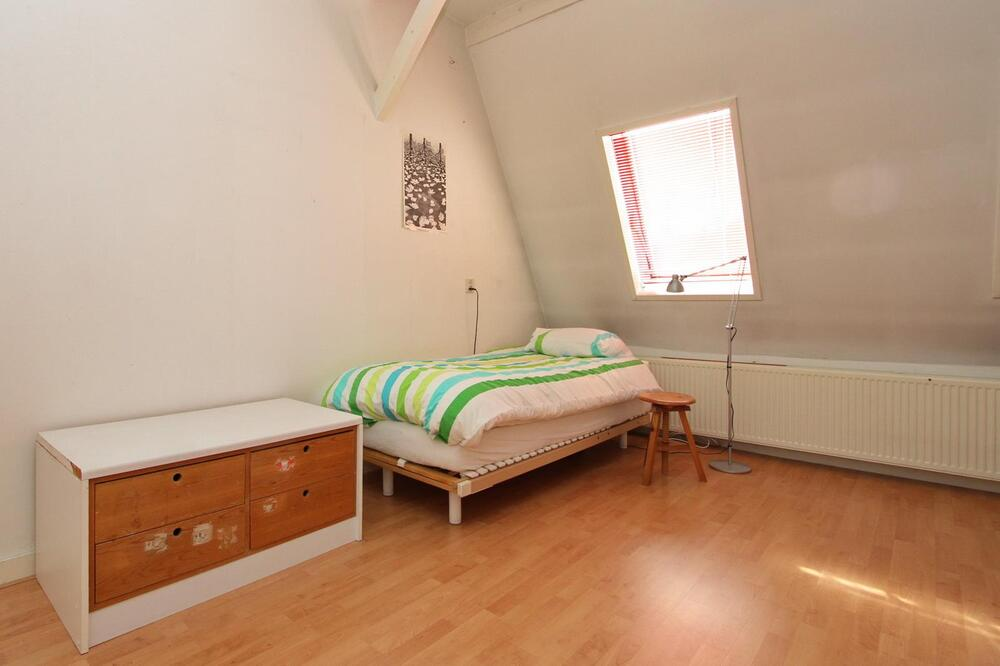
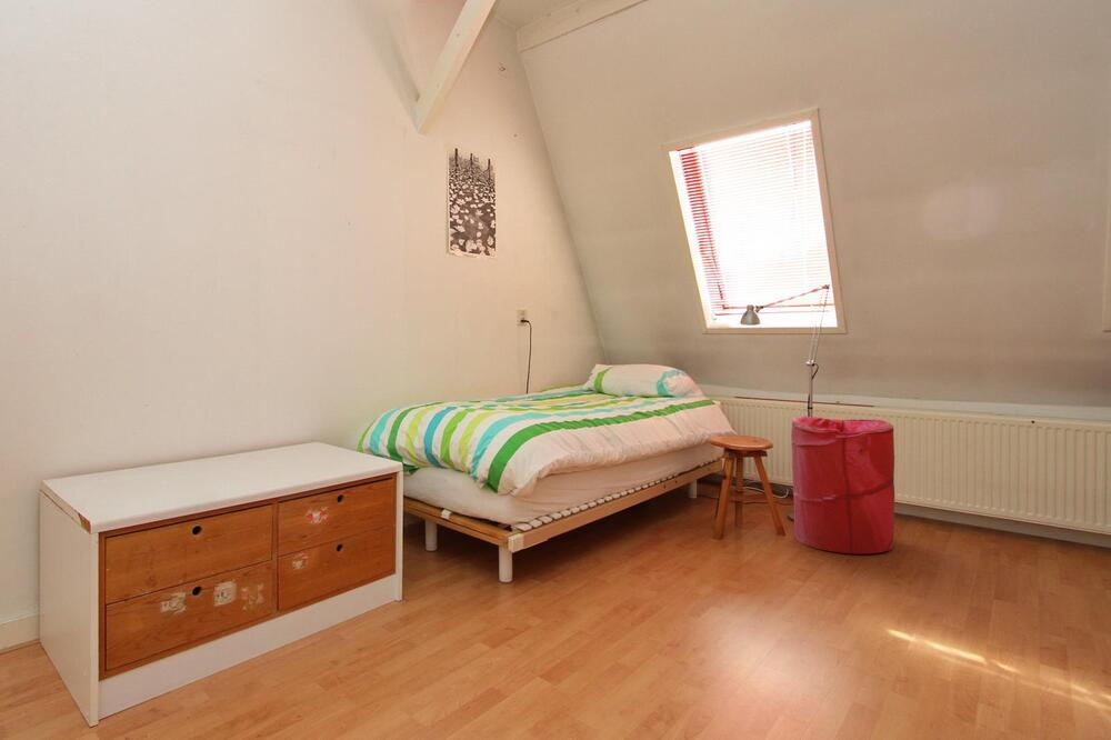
+ laundry hamper (841, 480)
